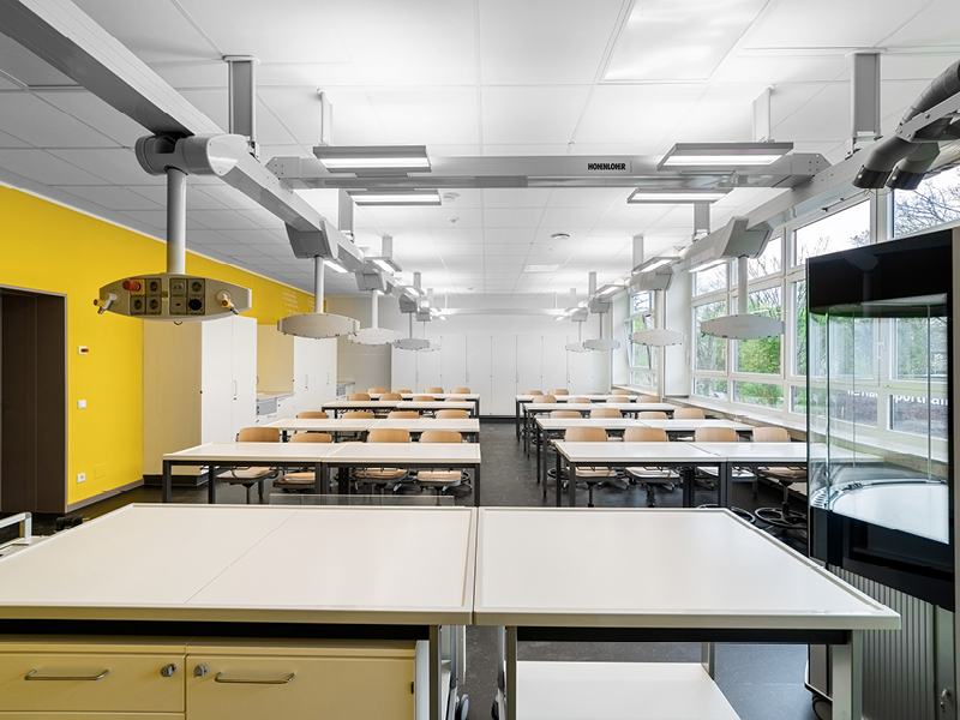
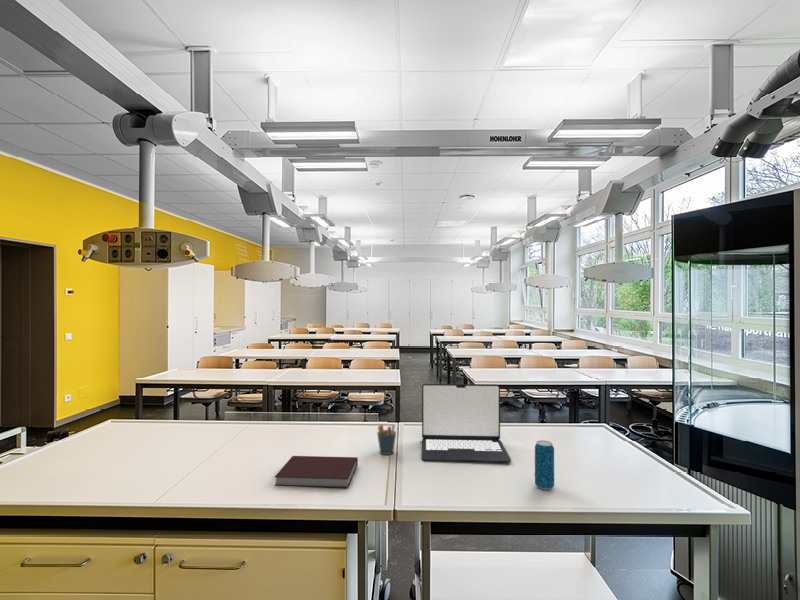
+ beverage can (544, 464)
+ notebook (318, 470)
+ laptop (463, 420)
+ pen holder (386, 437)
